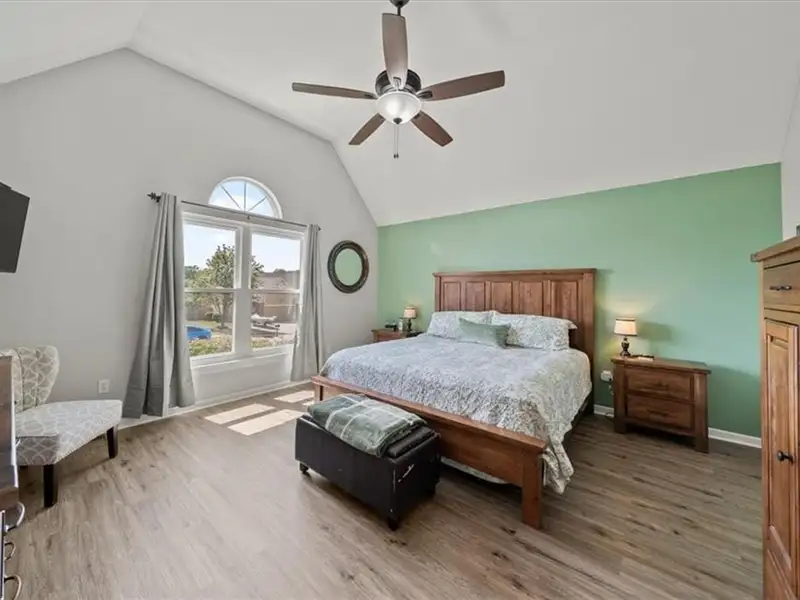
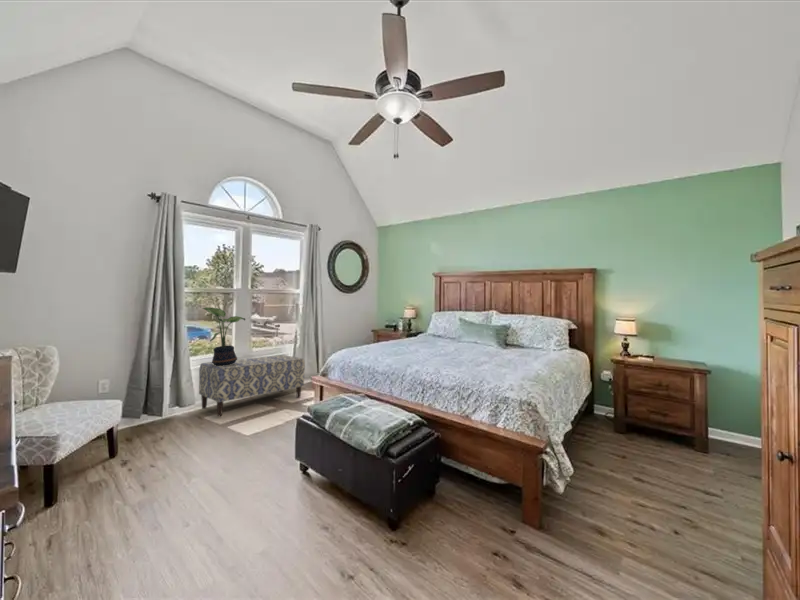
+ bench (254, 381)
+ potted plant (225, 335)
